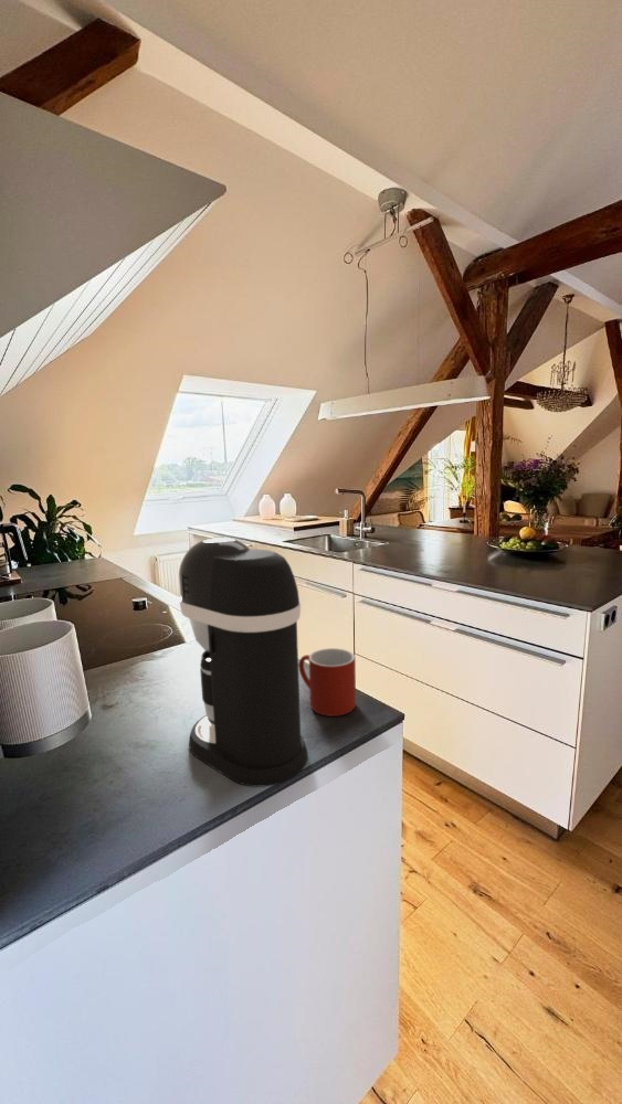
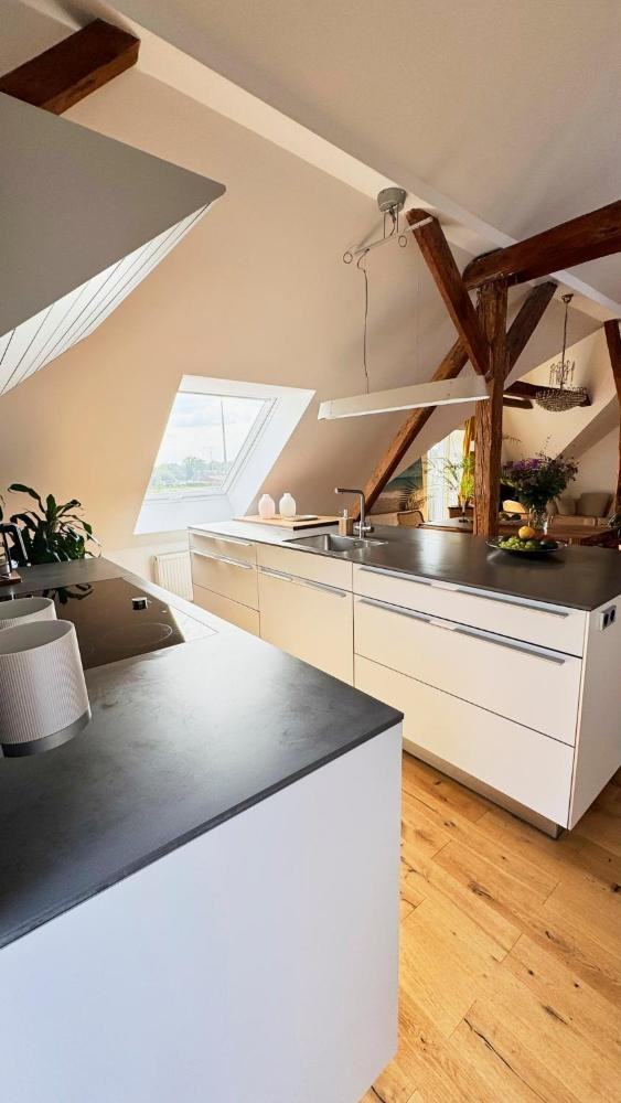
- coffee maker (241, 648)
- mug (323, 679)
